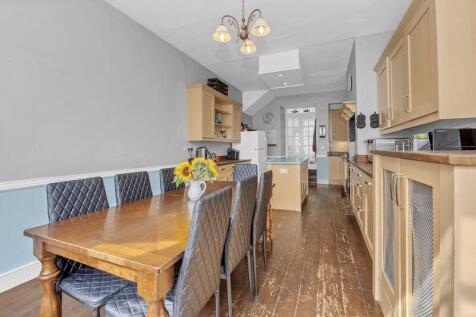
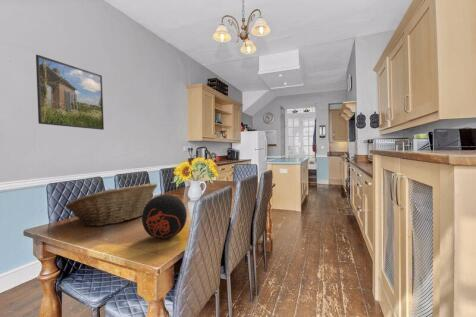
+ decorative ball (164, 216)
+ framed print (73, 96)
+ fruit basket (116, 201)
